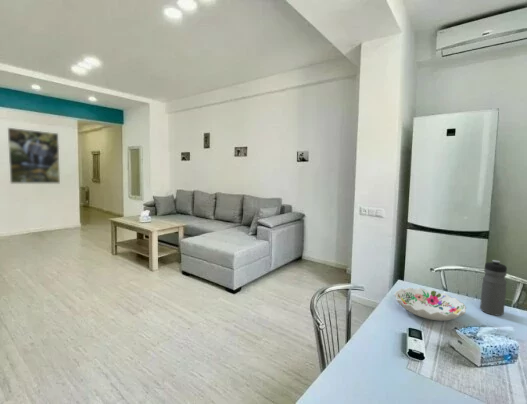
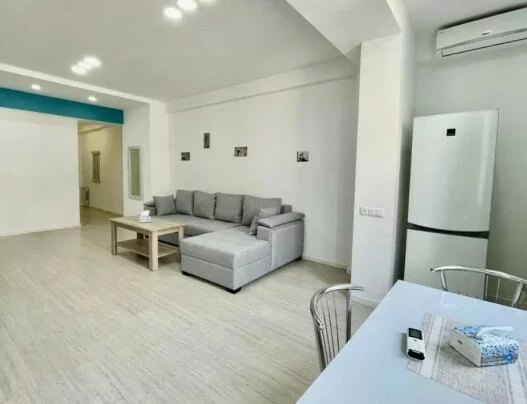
- decorative bowl (428, 305)
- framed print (35, 157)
- water bottle (493, 286)
